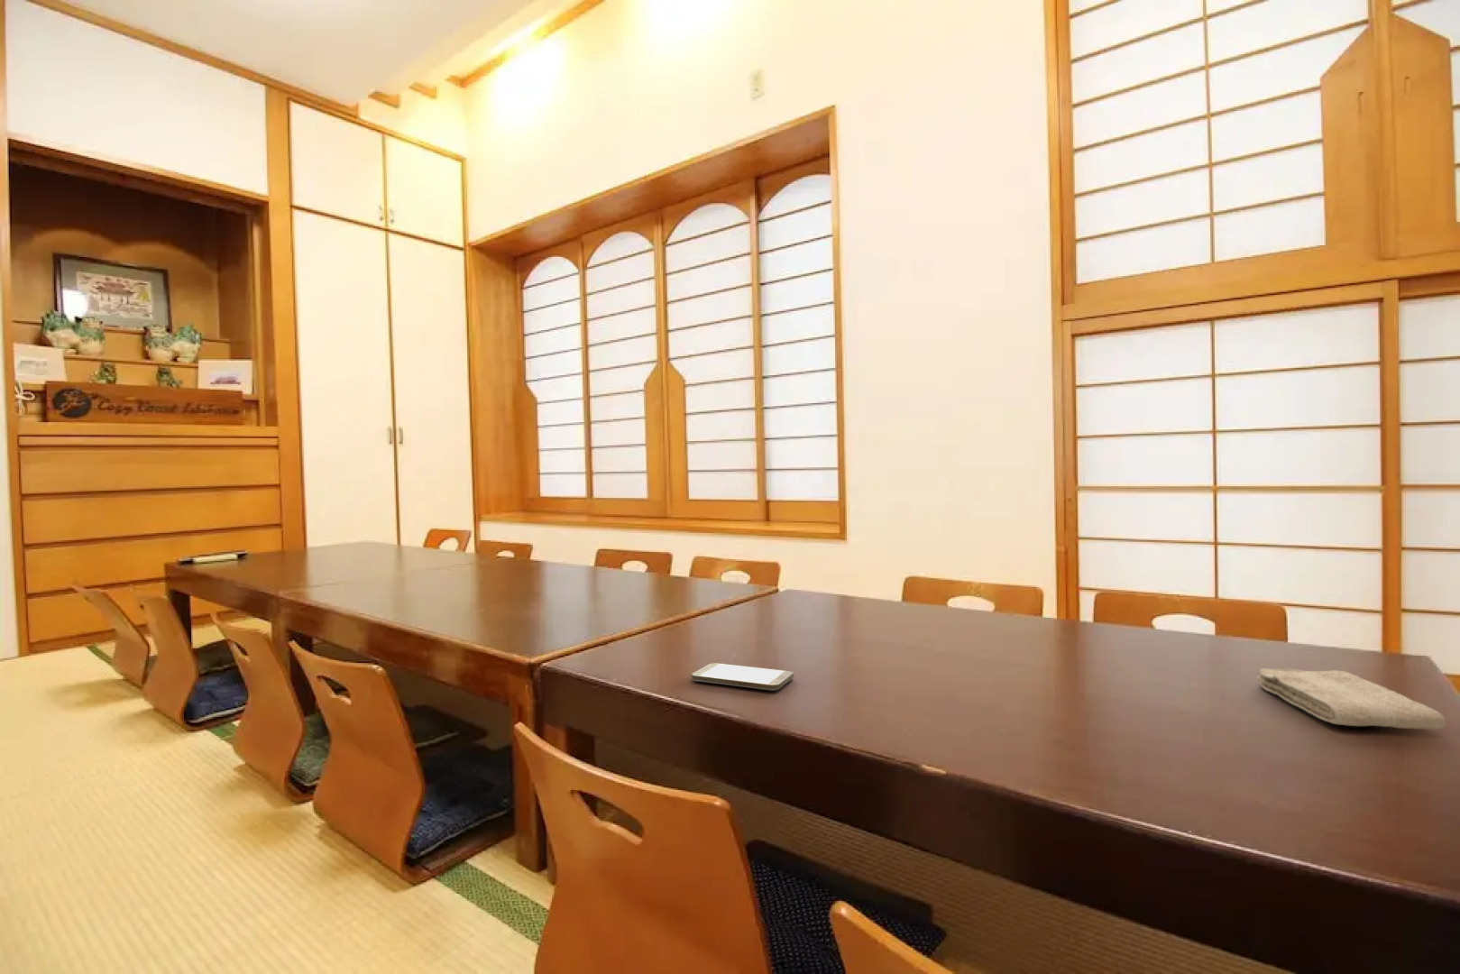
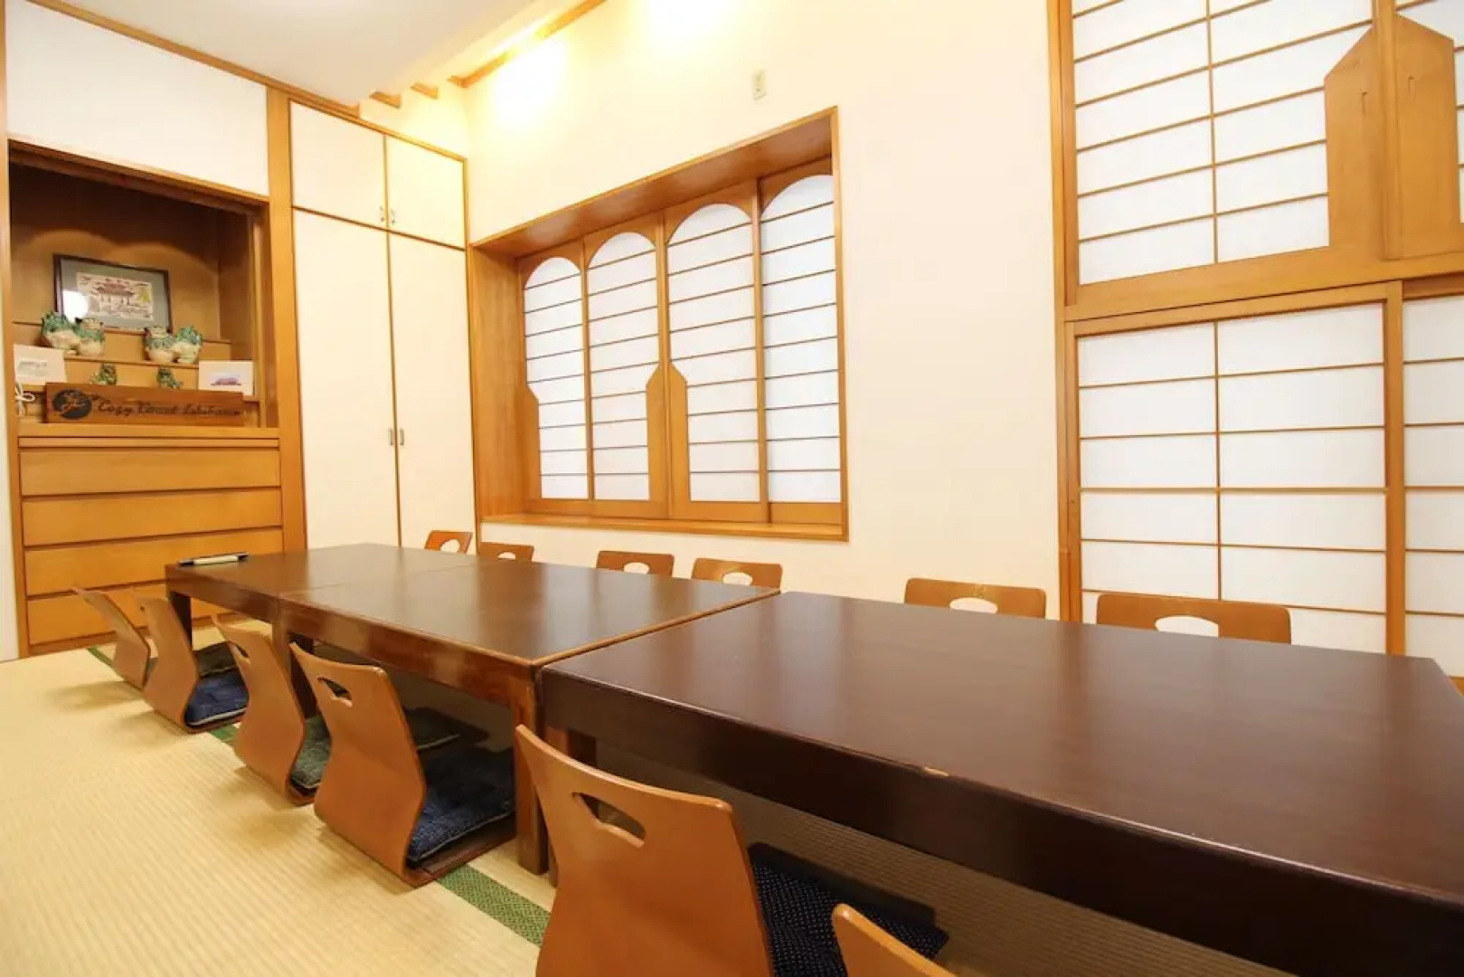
- washcloth (1339, 695)
- smartphone (743, 675)
